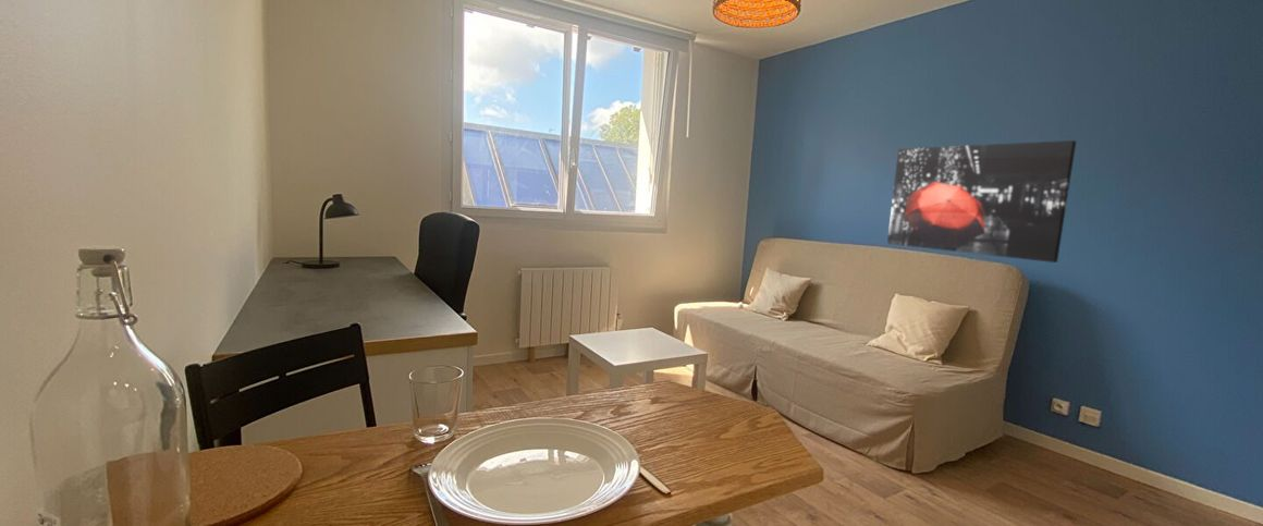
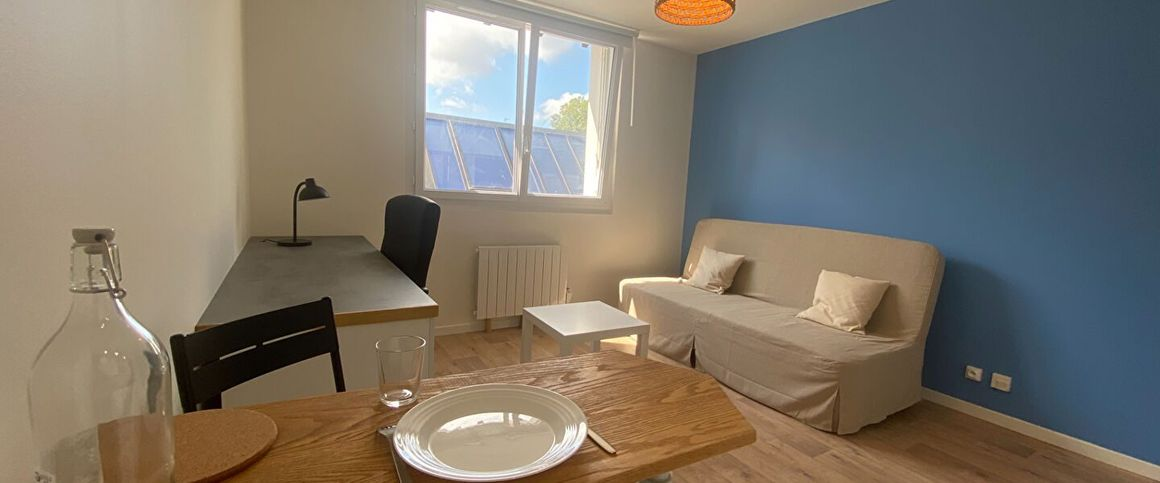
- wall art (969, 199)
